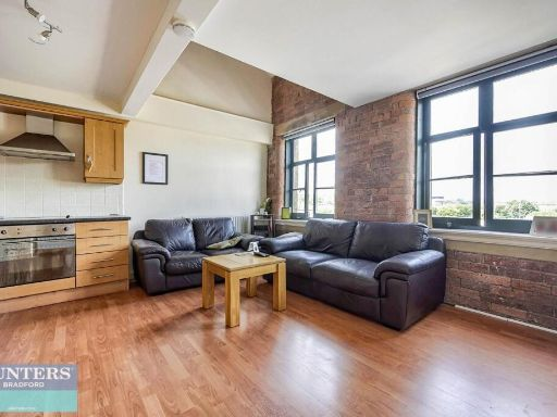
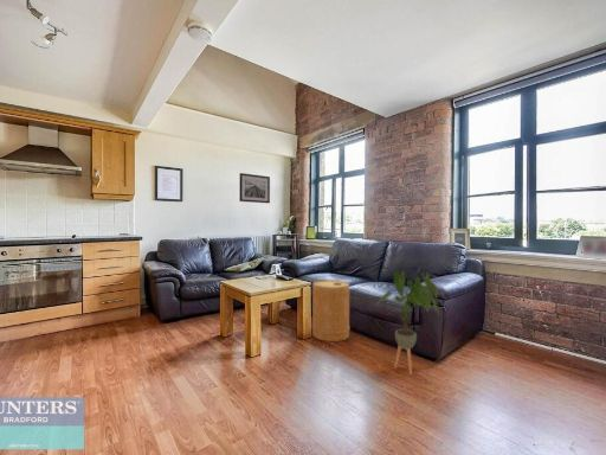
+ house plant (410, 320)
+ basket (330, 308)
+ wall art (254, 188)
